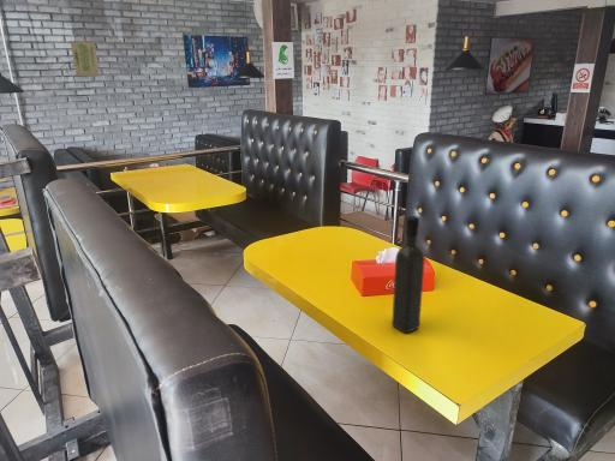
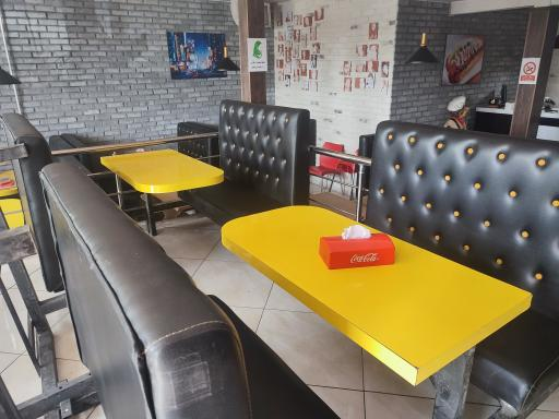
- wall art (85, 59)
- wine bottle (408, 274)
